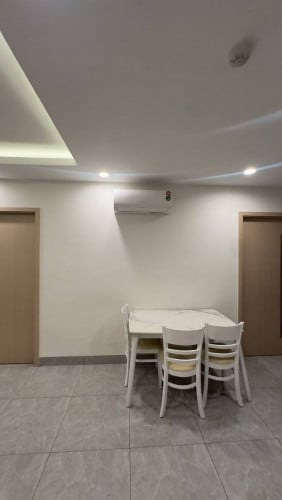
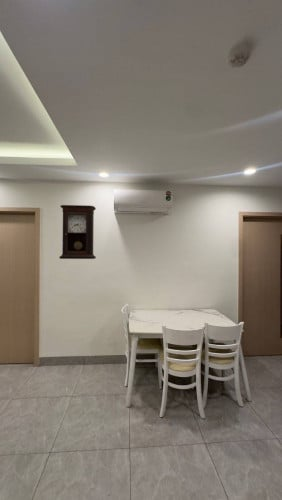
+ pendulum clock (77, 232)
